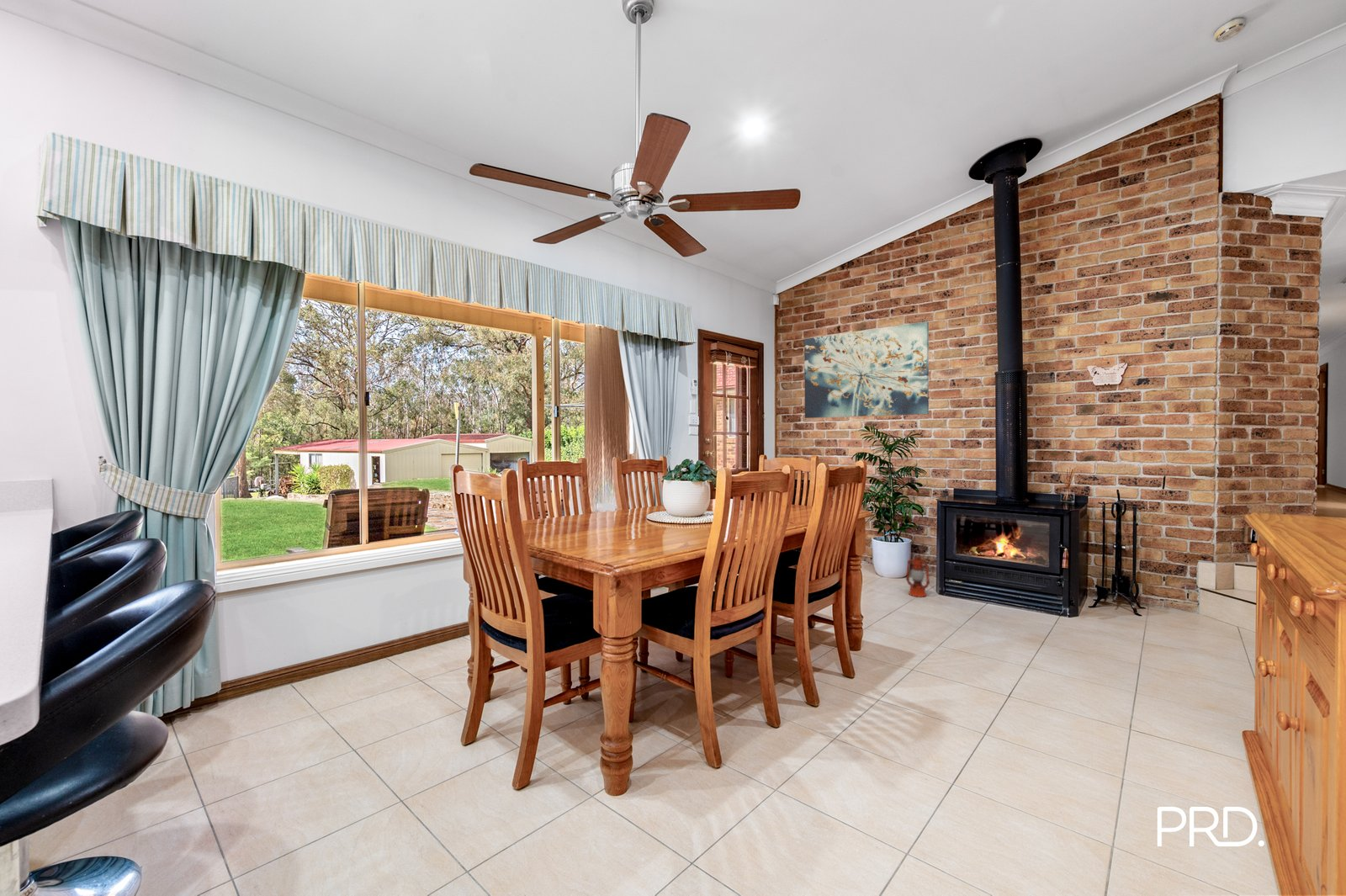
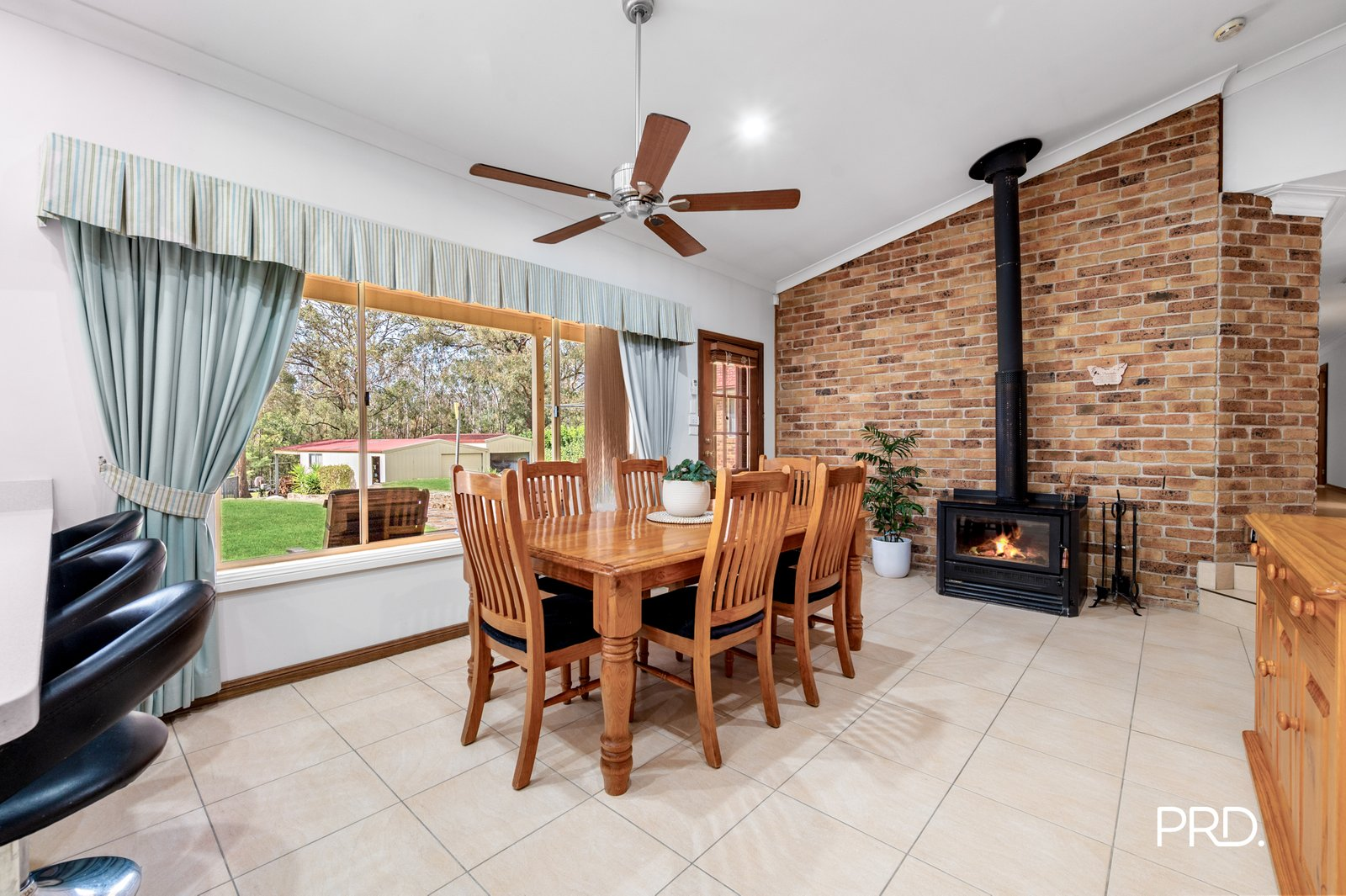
- lantern (917, 574)
- wall art (861, 374)
